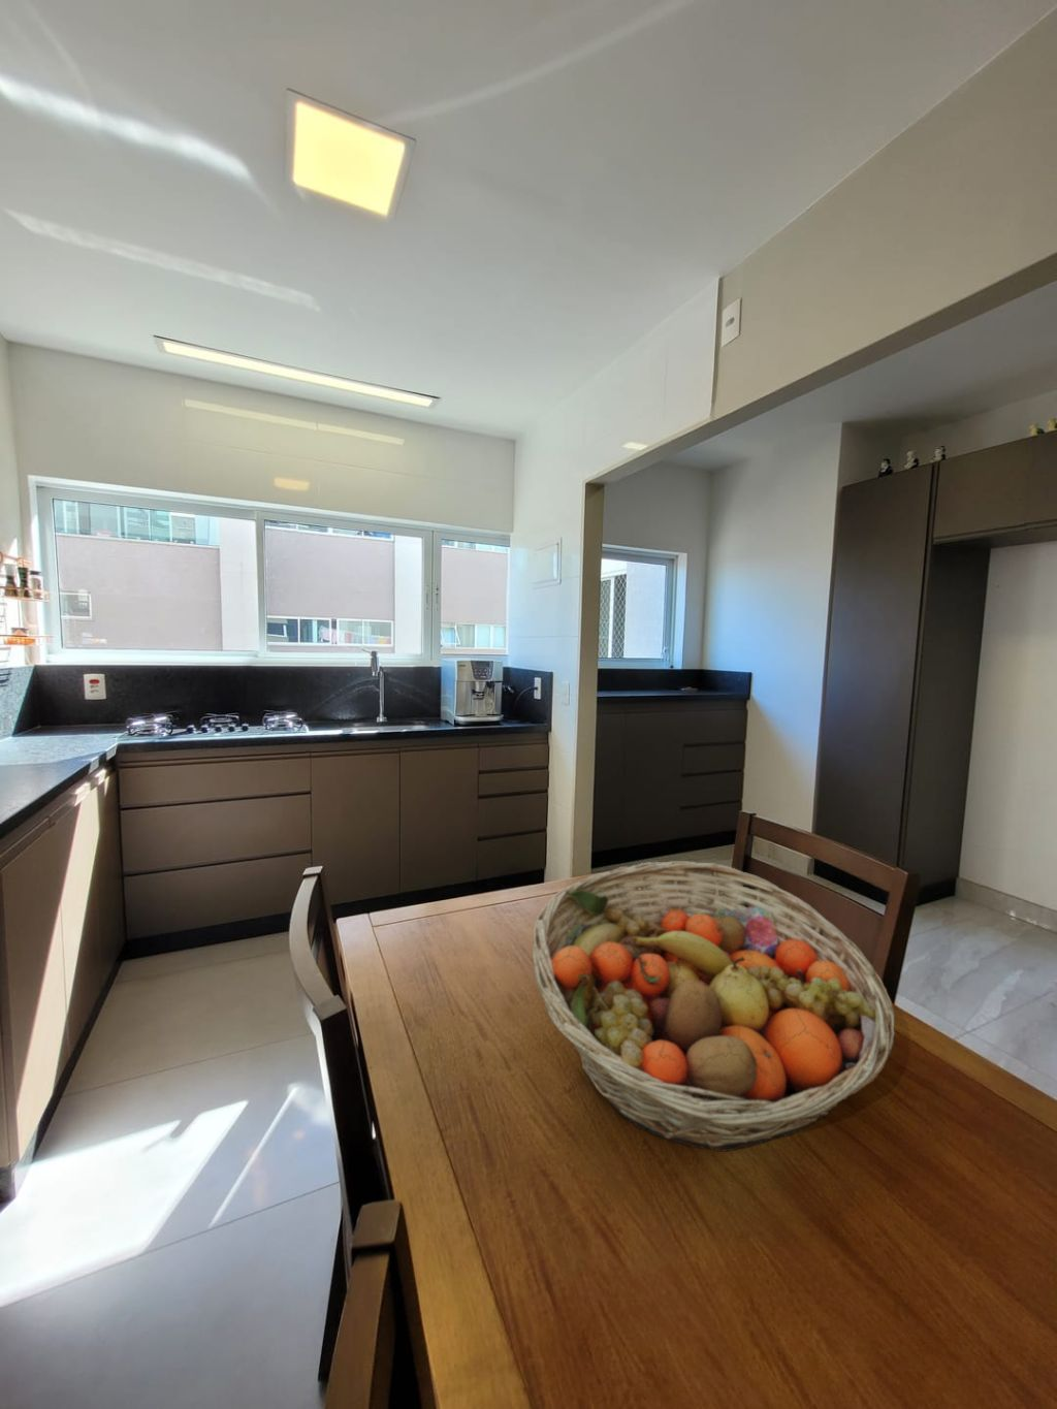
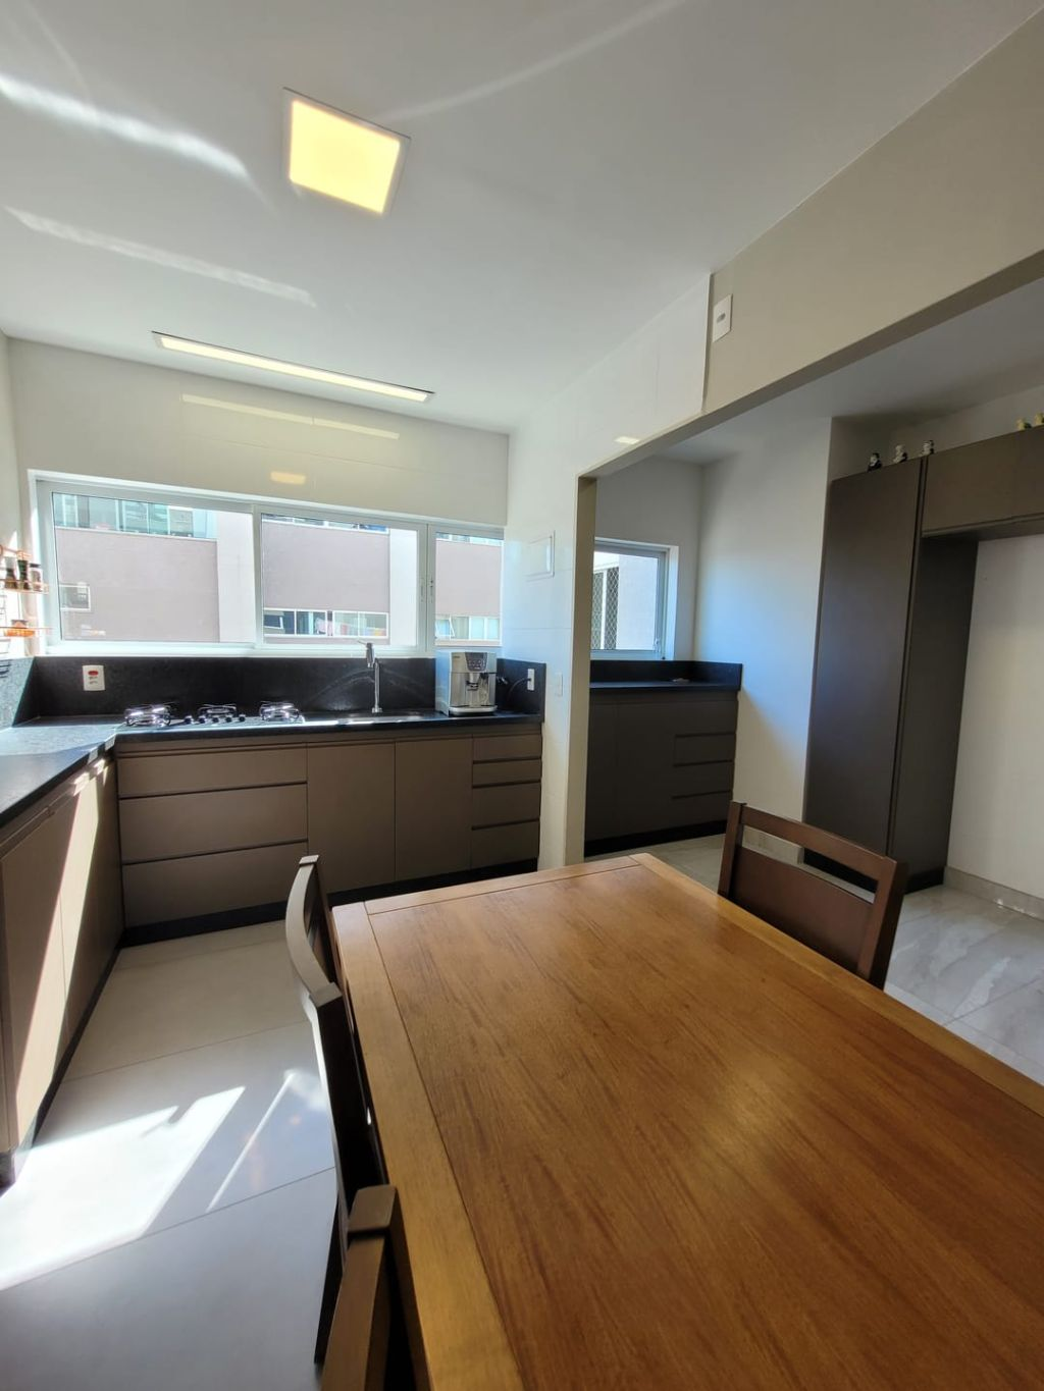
- fruit basket (703, 984)
